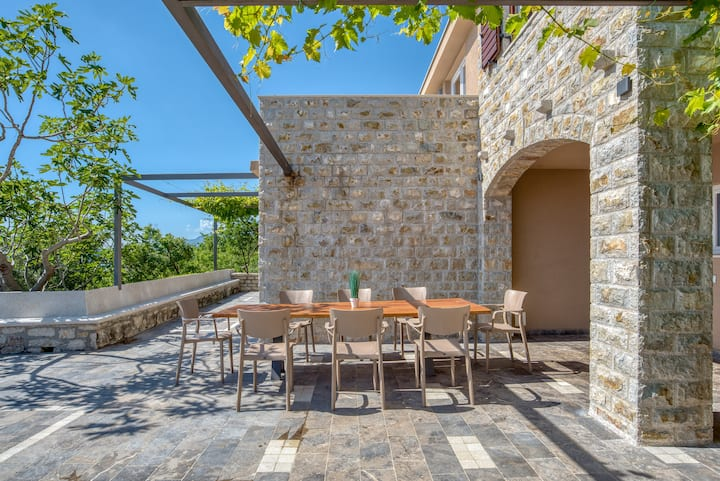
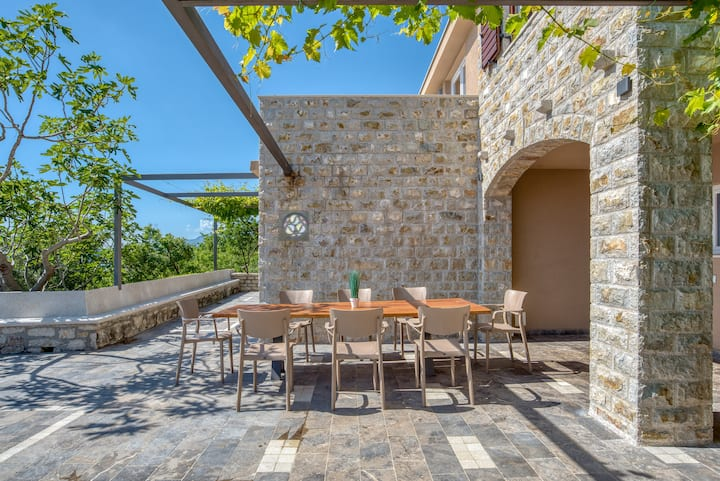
+ wall ornament (294, 226)
